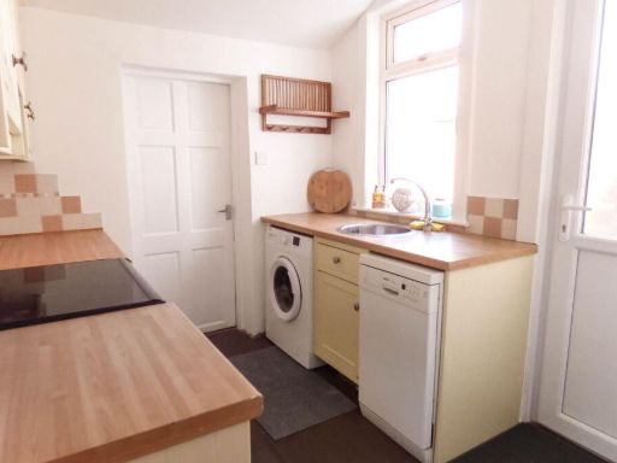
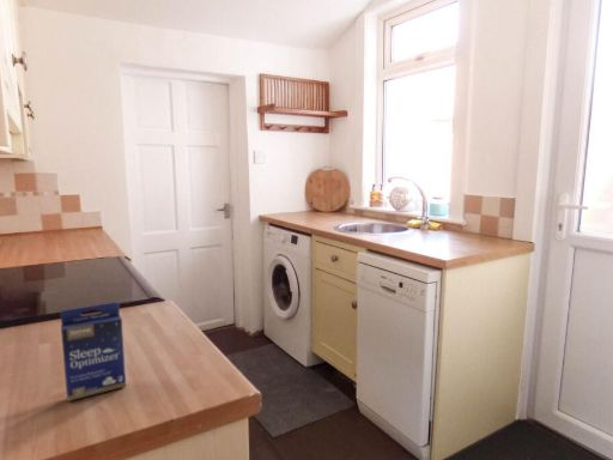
+ small box (93, 350)
